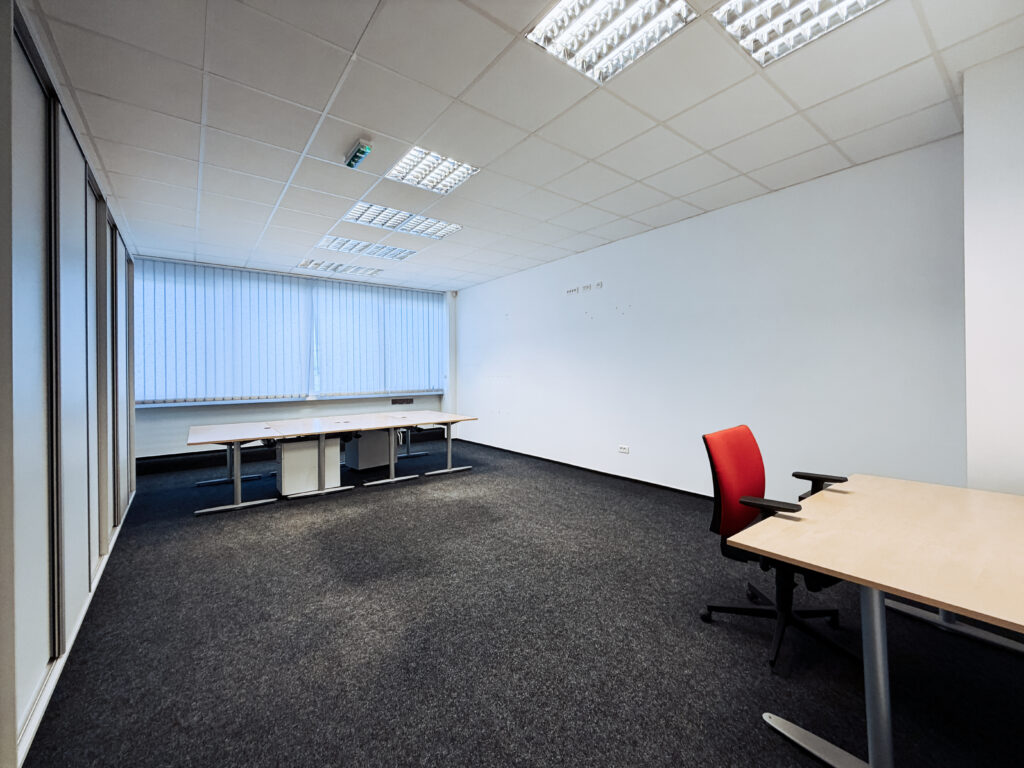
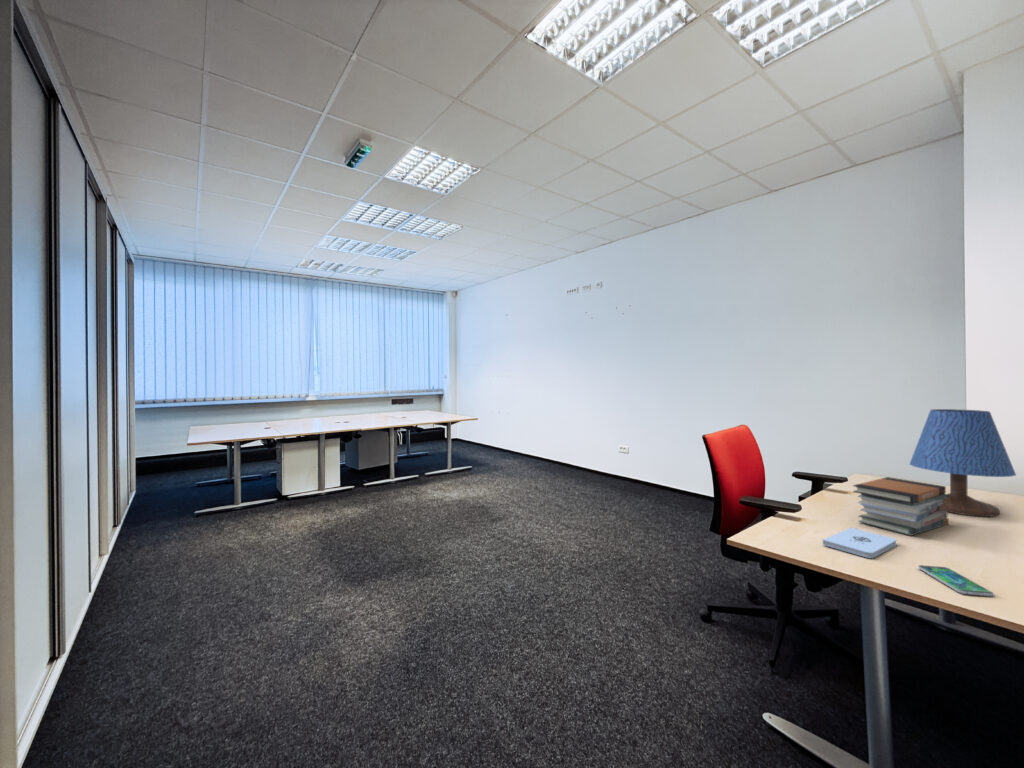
+ table lamp (959, 459)
+ book stack (900, 504)
+ notepad (860, 542)
+ smartphone (953, 579)
